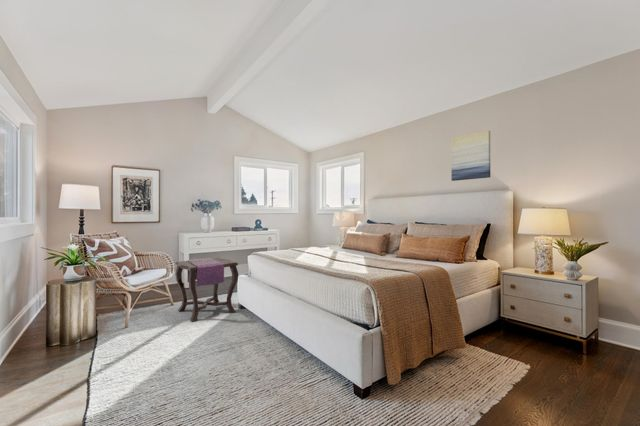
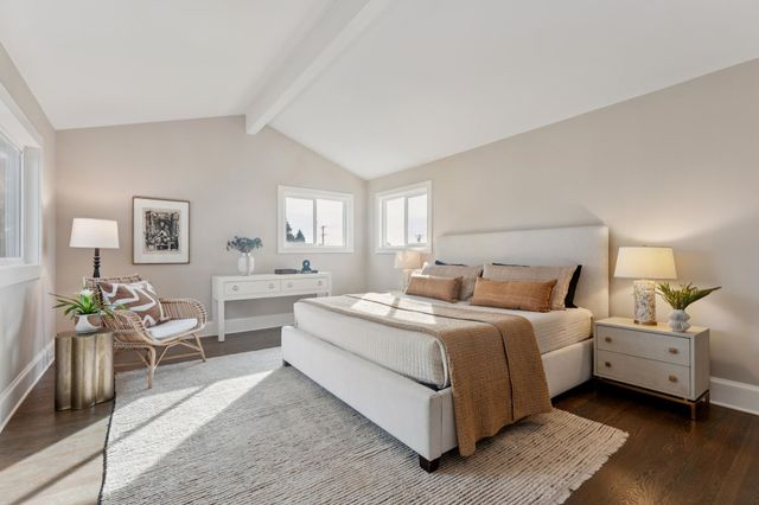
- side table (206, 284)
- wall art (470, 157)
